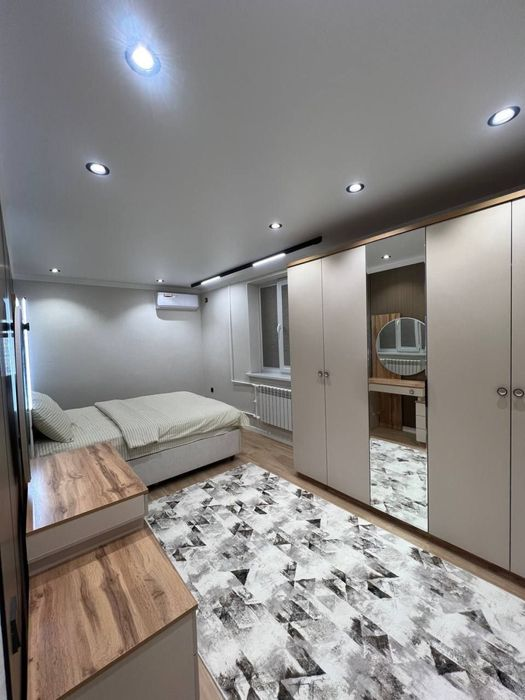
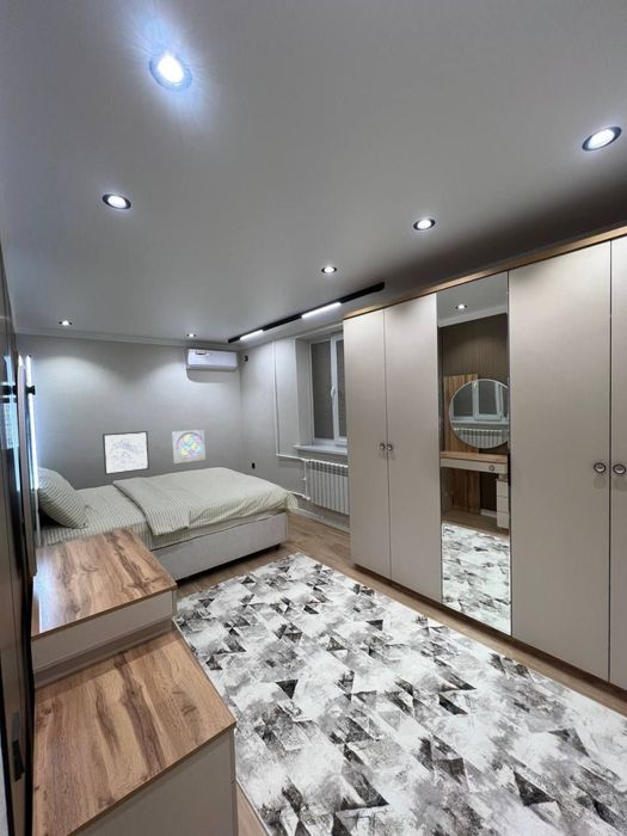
+ wall ornament (189, 445)
+ wall art (127, 451)
